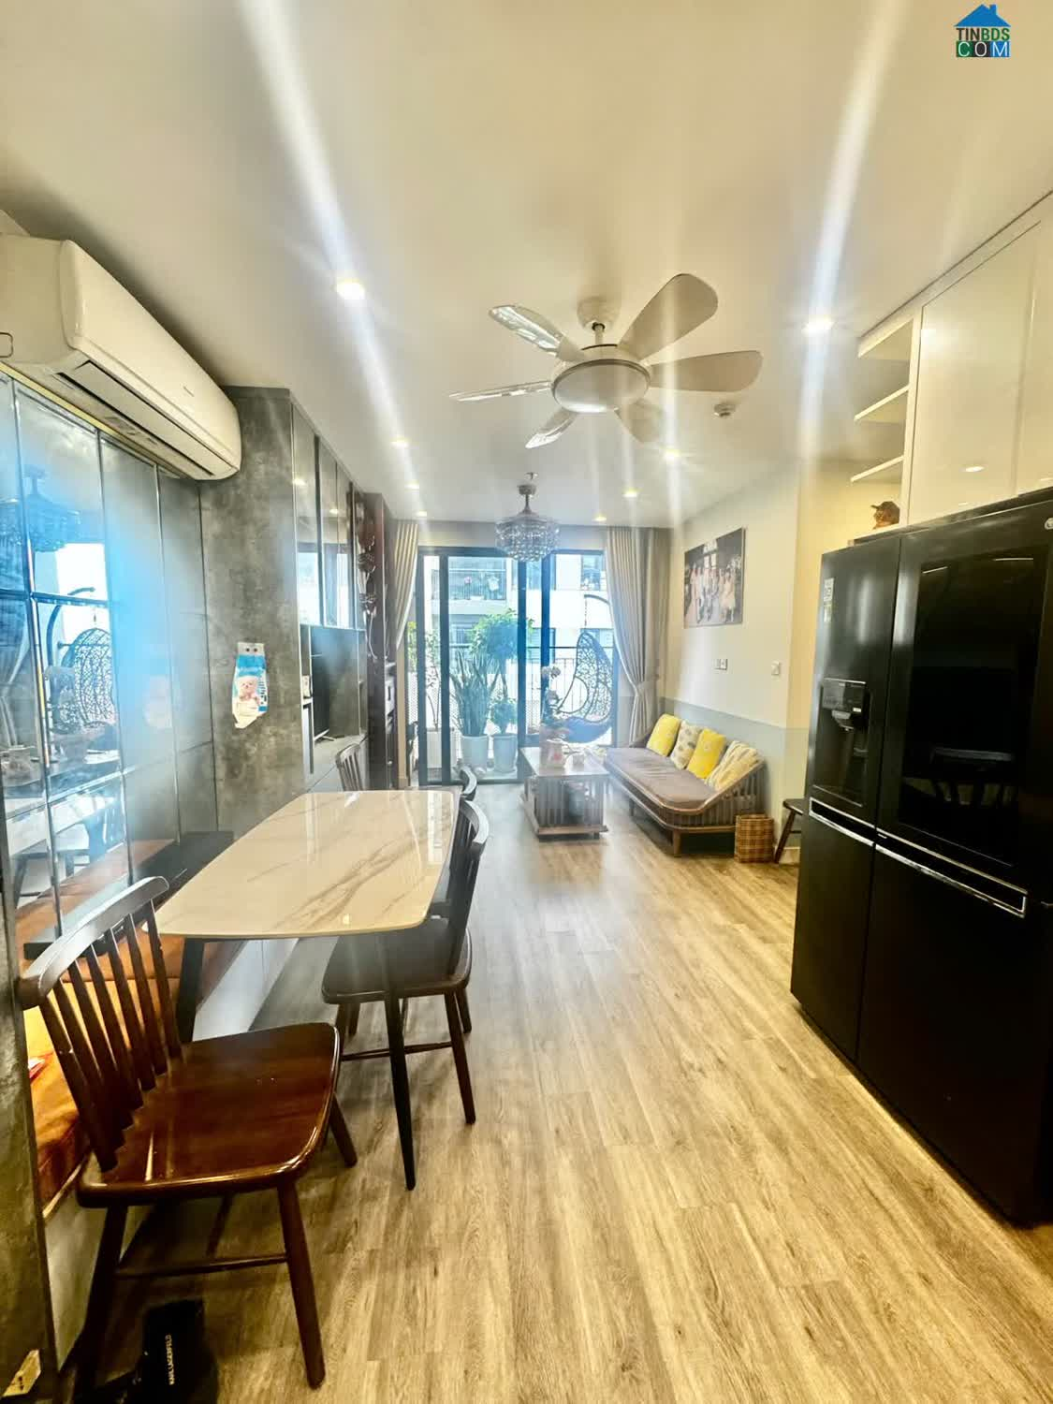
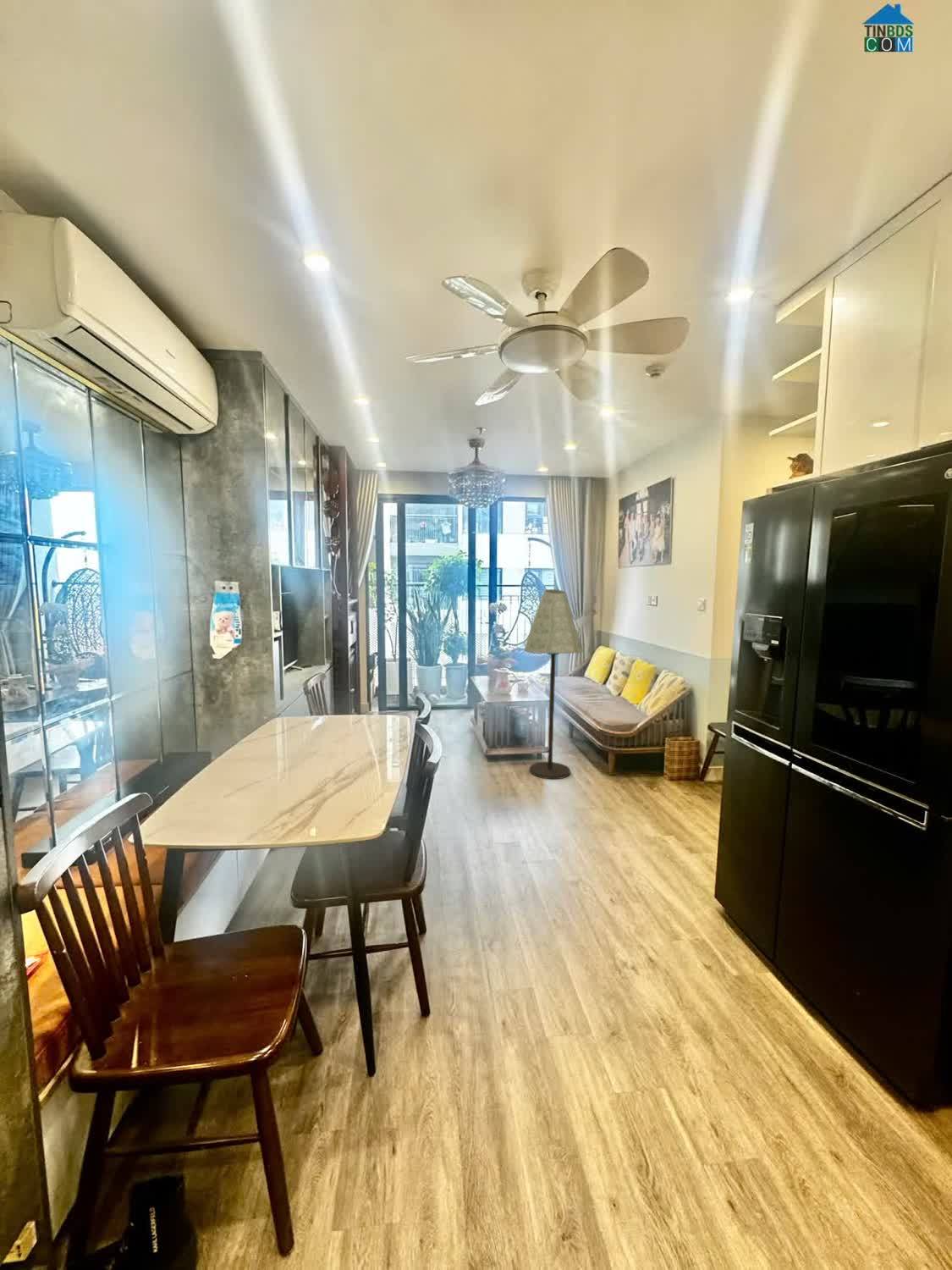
+ floor lamp (552, 682)
